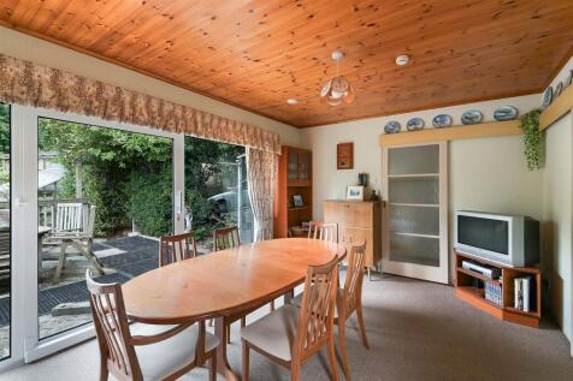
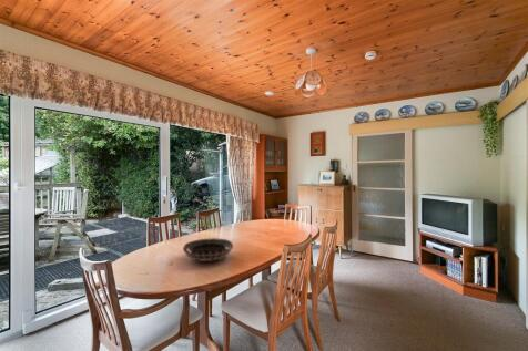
+ decorative bowl (209, 250)
